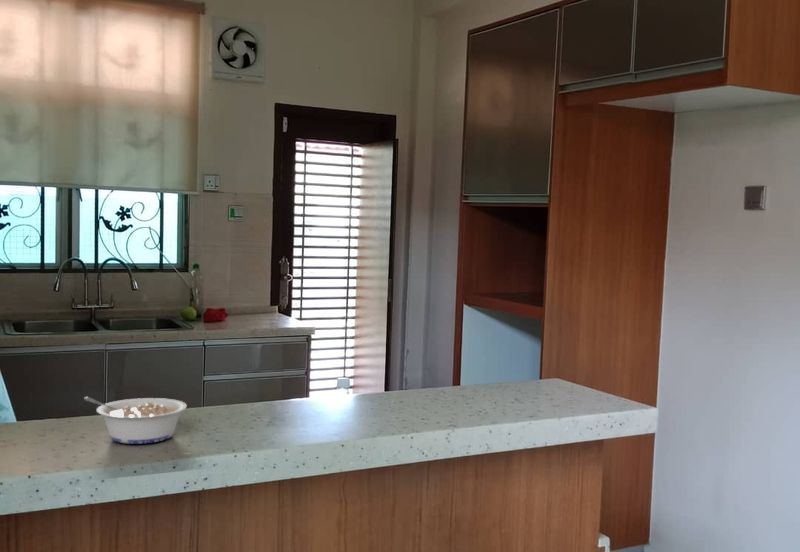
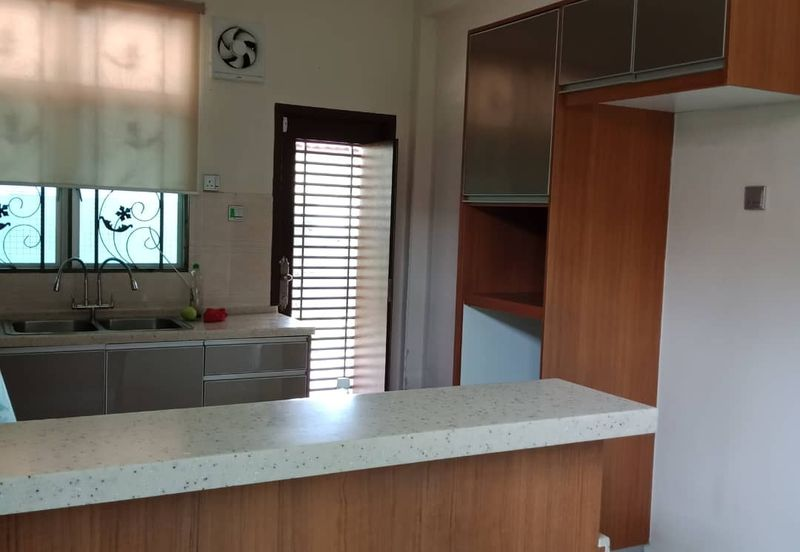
- legume (138, 419)
